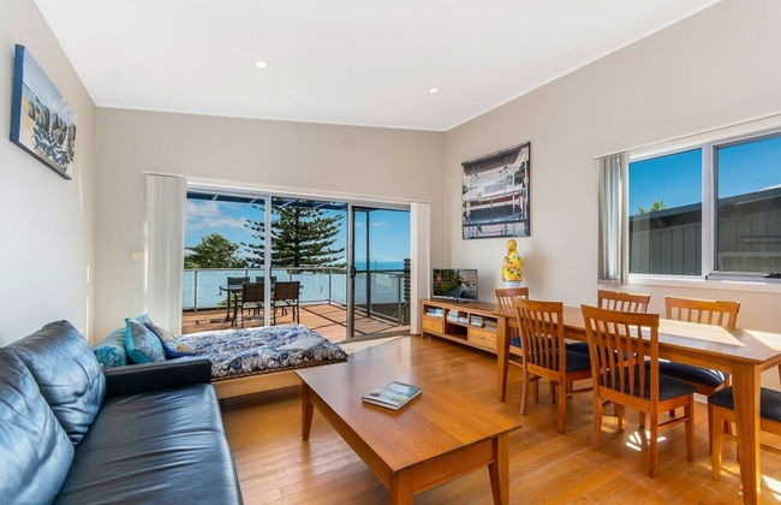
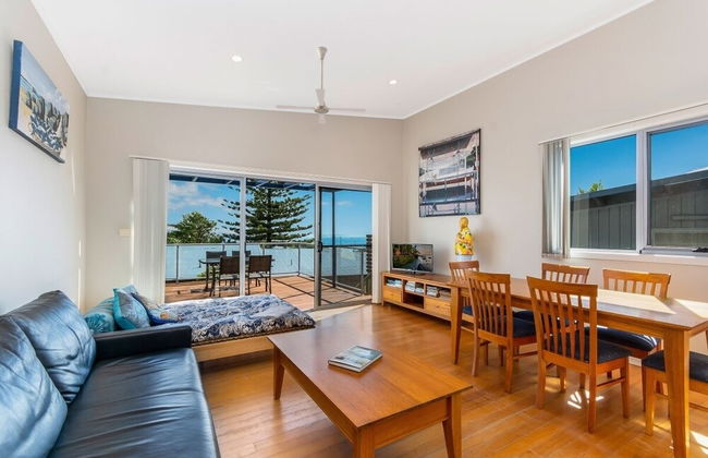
+ ceiling fan (321, 81)
